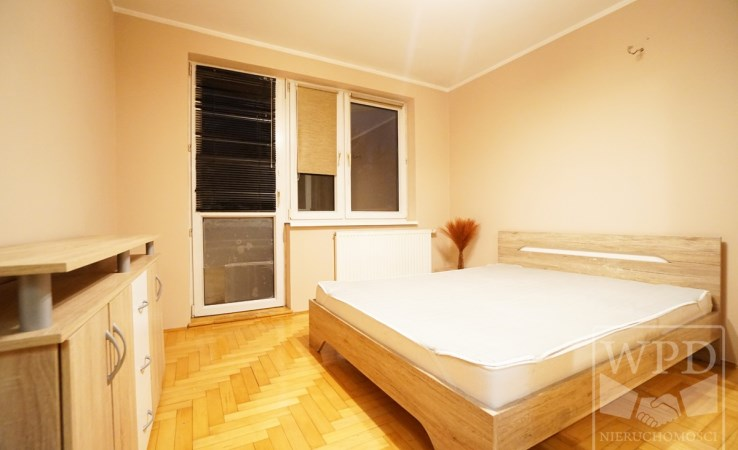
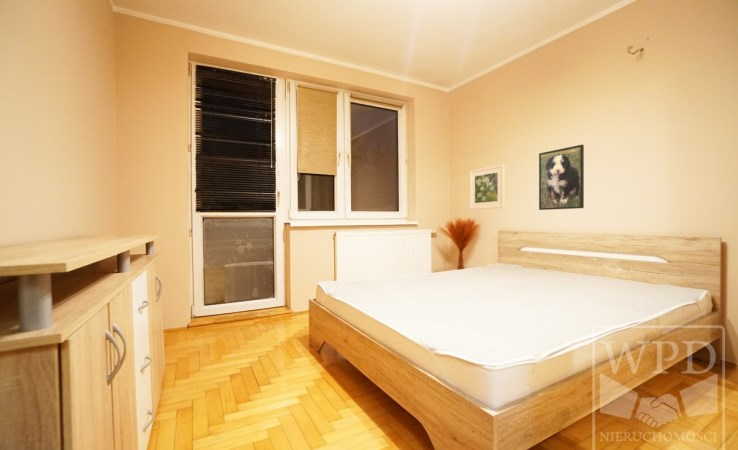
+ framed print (486, 188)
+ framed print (560, 179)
